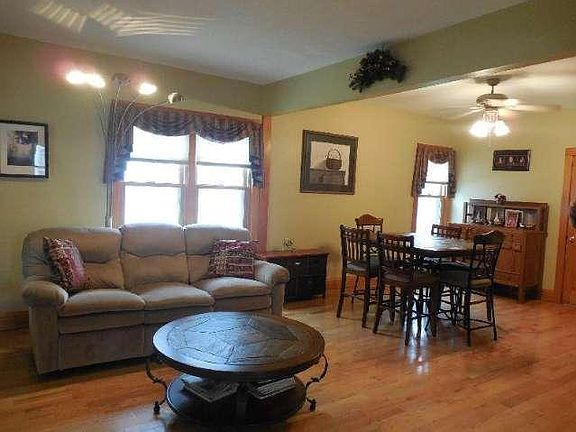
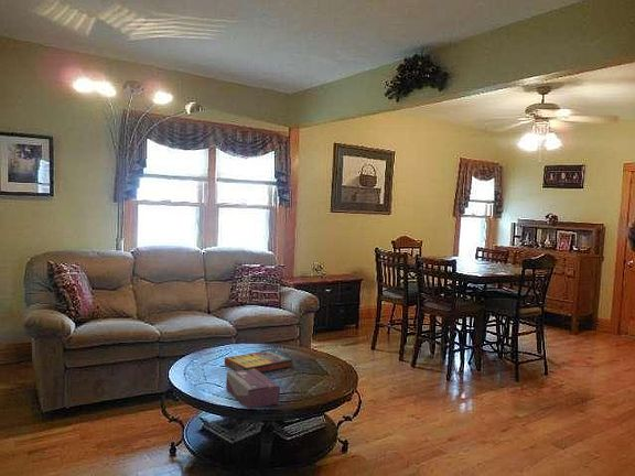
+ tissue box (251, 387)
+ game compilation box (258, 361)
